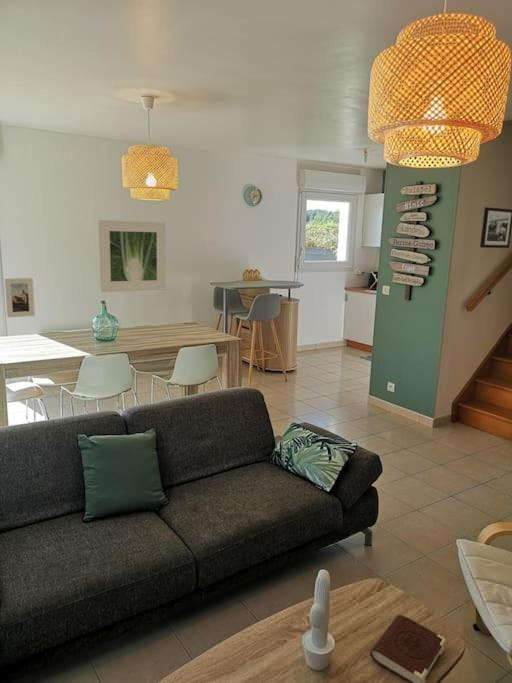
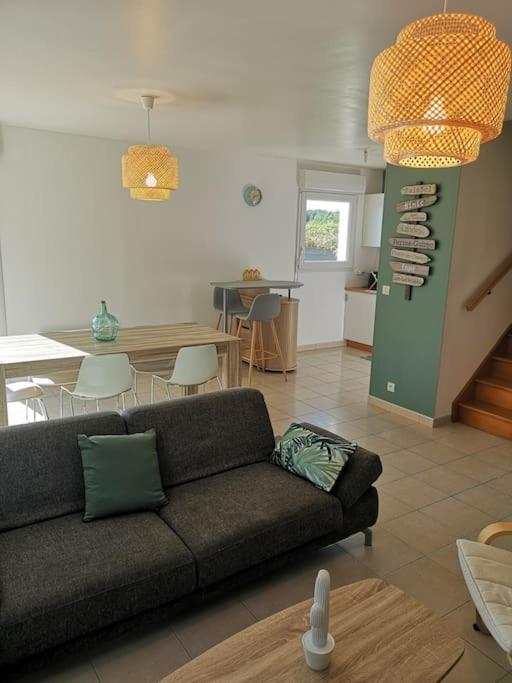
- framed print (133, 256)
- picture frame (497, 228)
- book (408, 647)
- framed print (20, 297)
